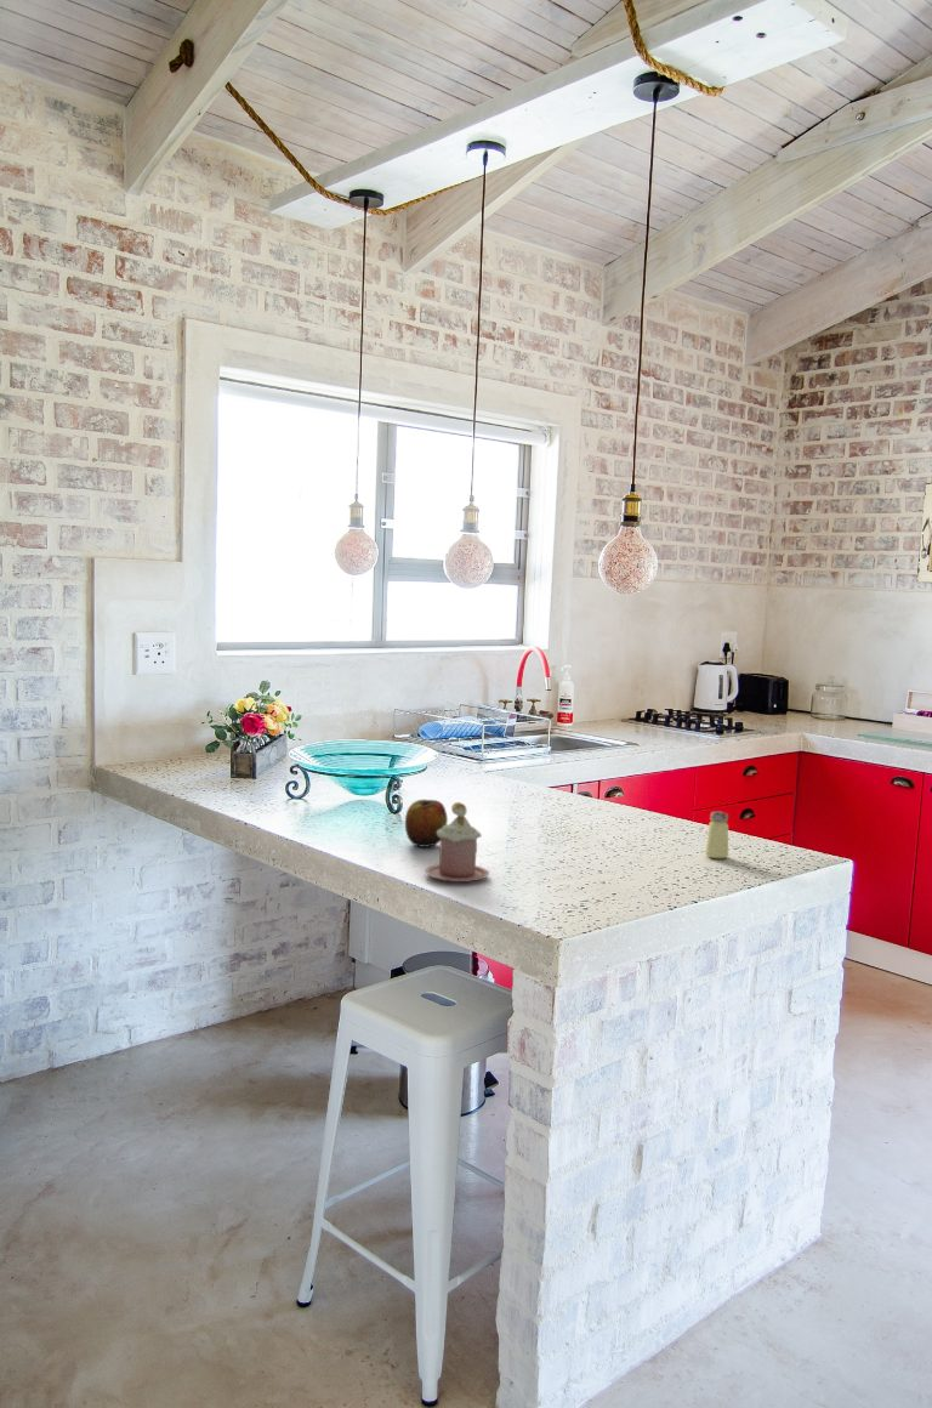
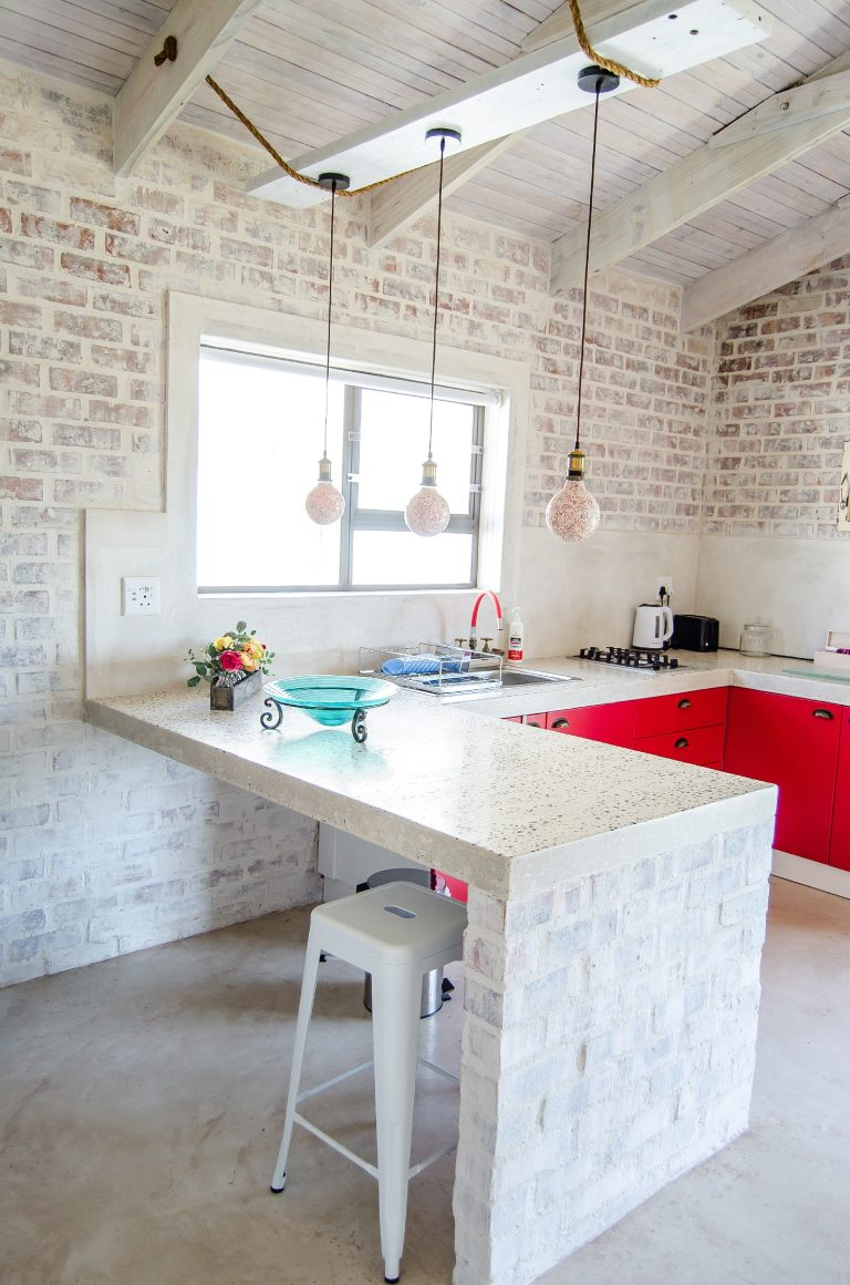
- mug (458, 839)
- saltshaker (717, 834)
- apple (426, 822)
